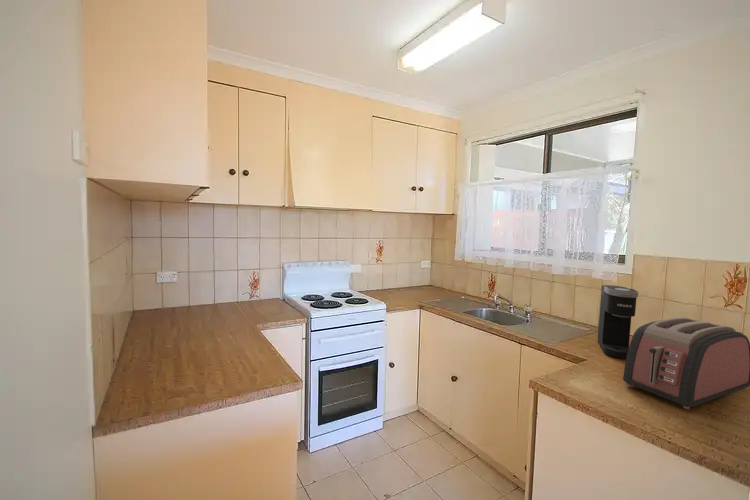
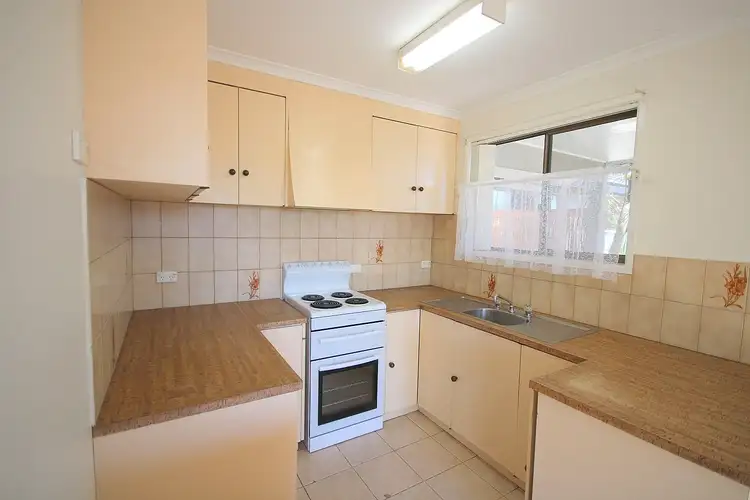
- toaster (686, 355)
- coffee maker (616, 318)
